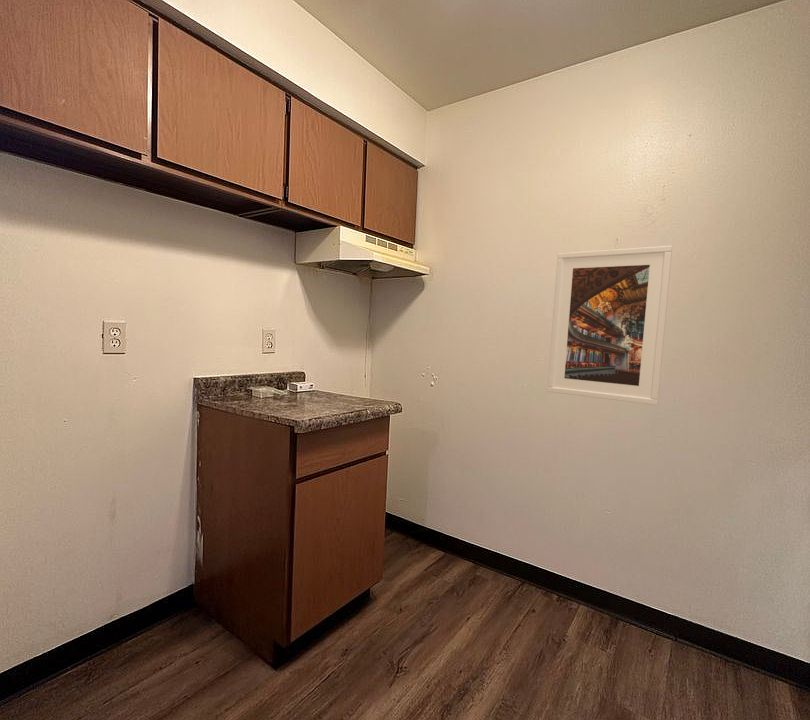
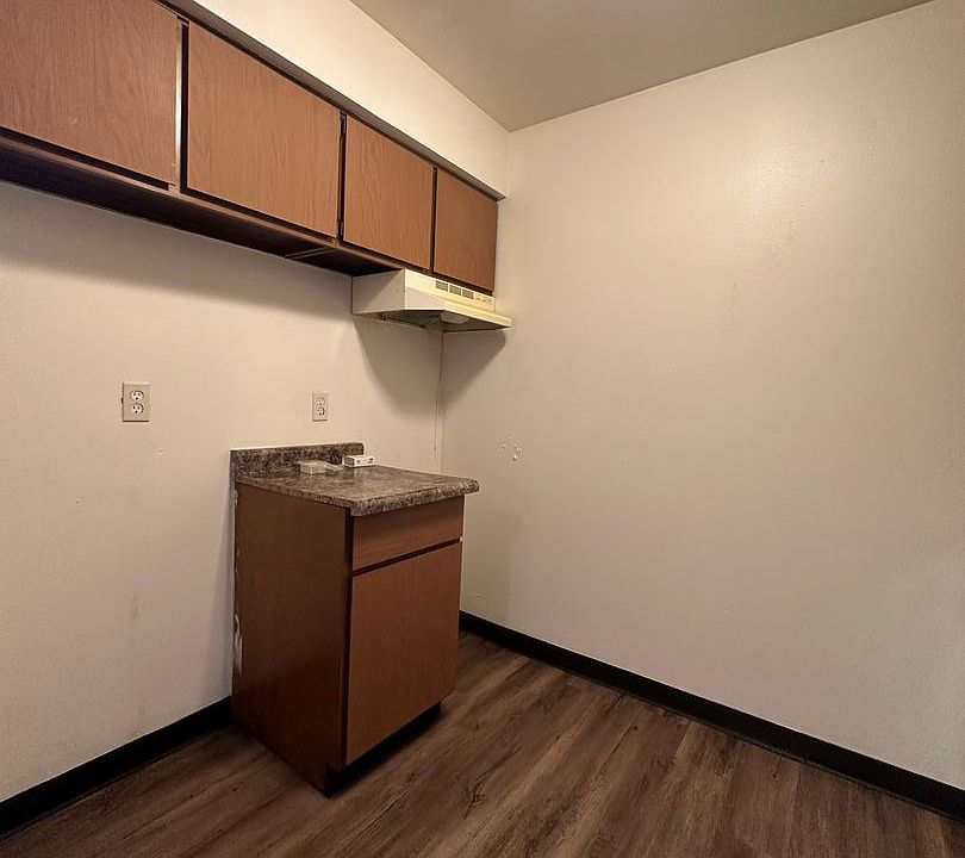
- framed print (604, 324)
